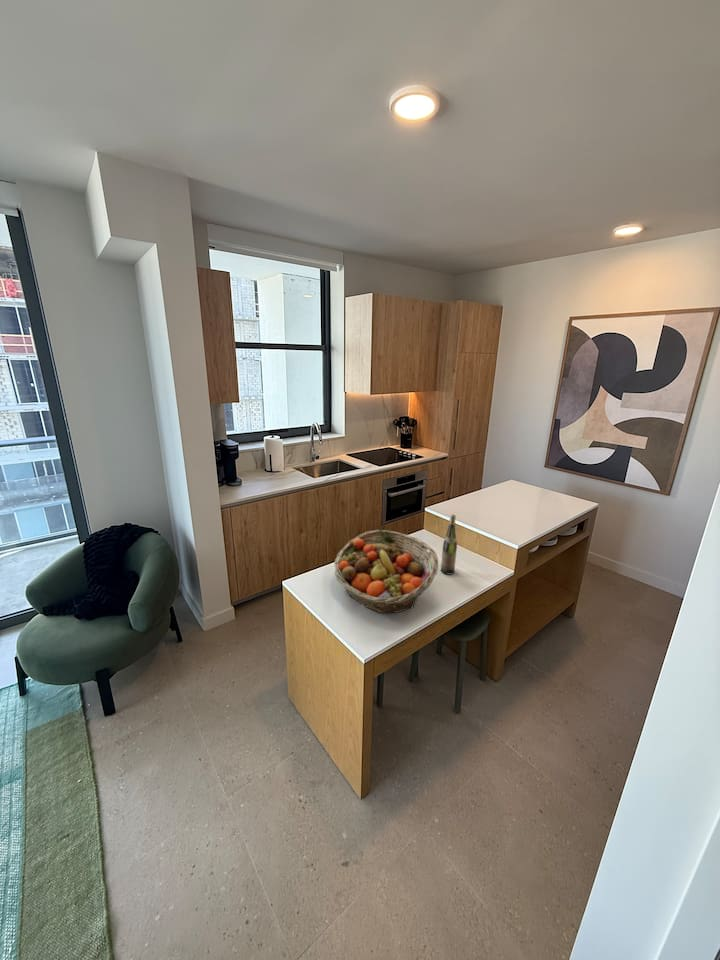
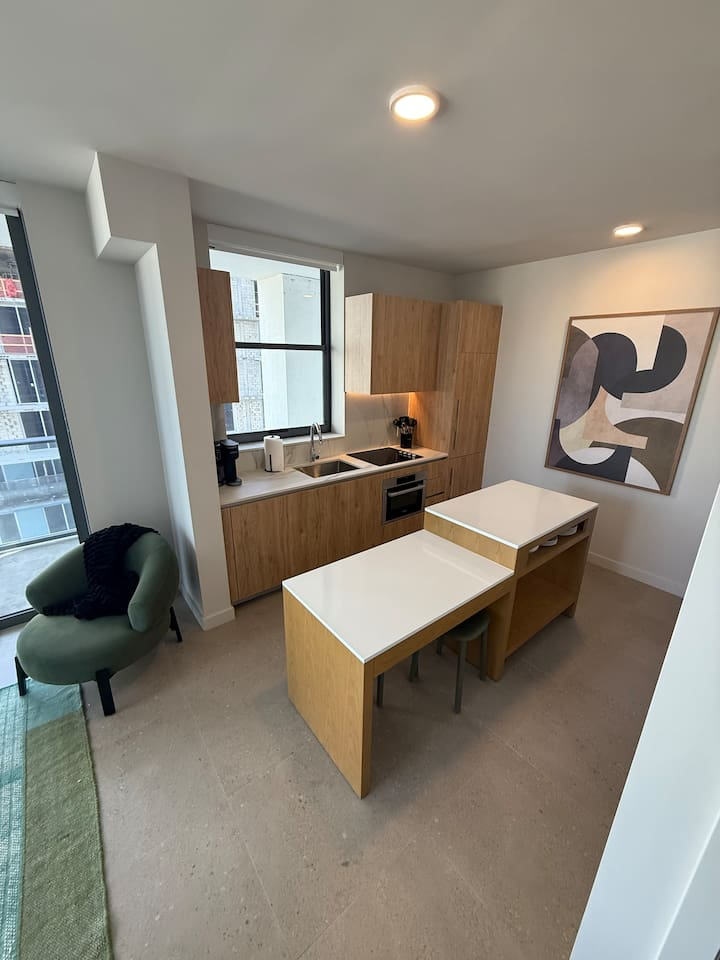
- wine bottle (450, 543)
- fruit basket (384, 569)
